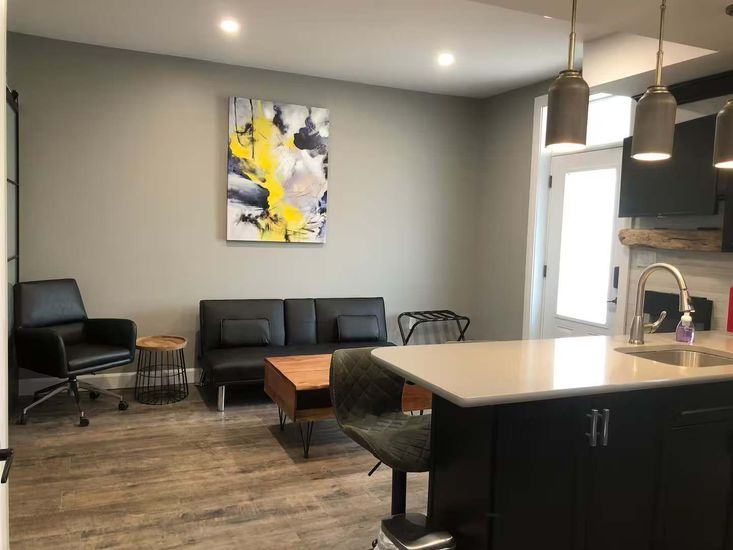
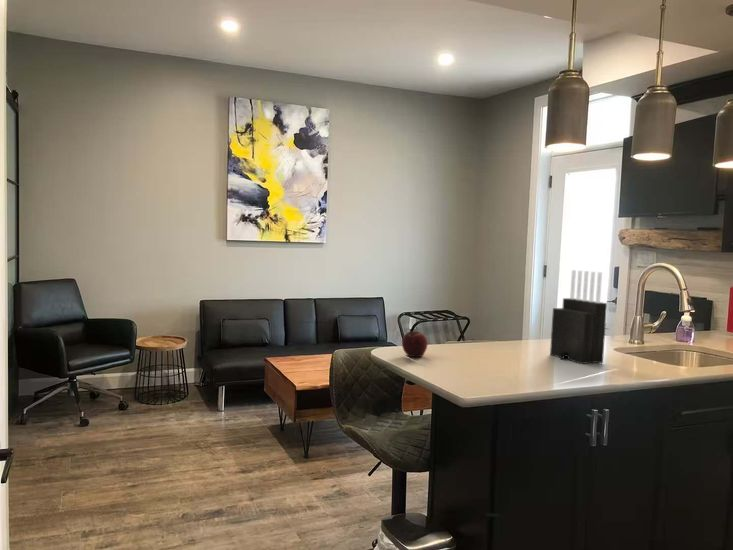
+ knife block (576, 315)
+ fruit (414, 344)
